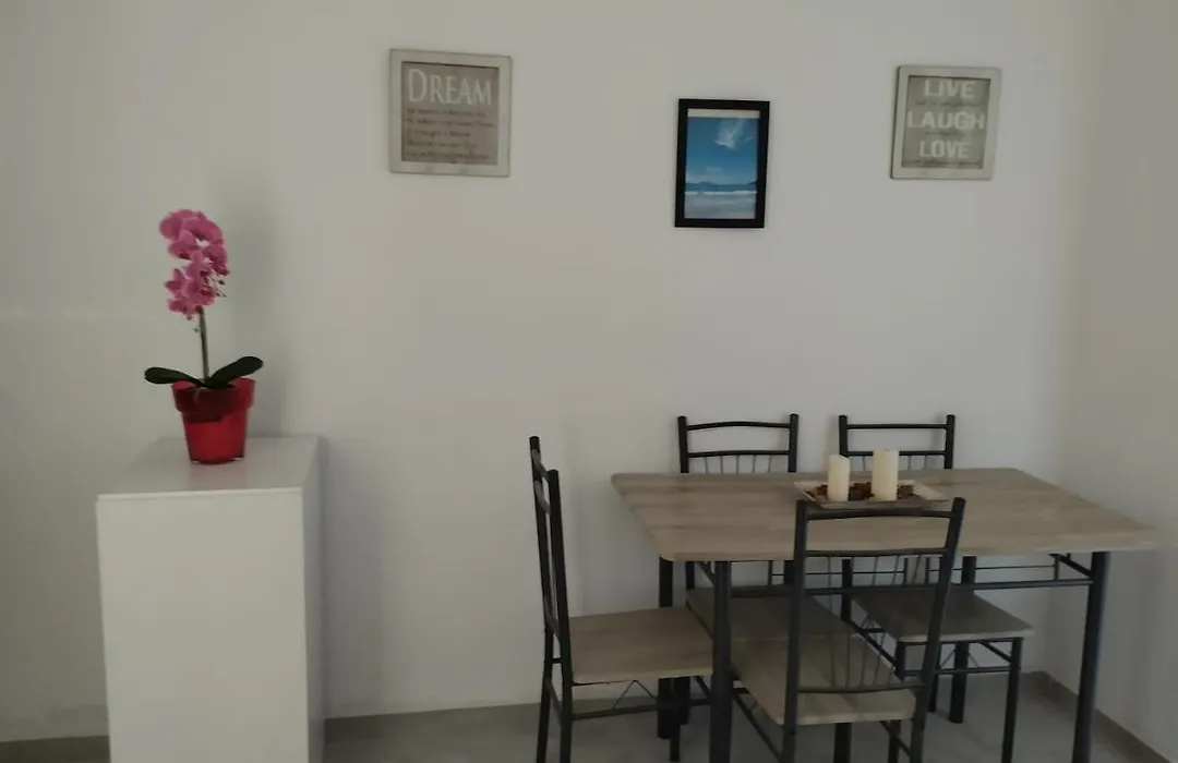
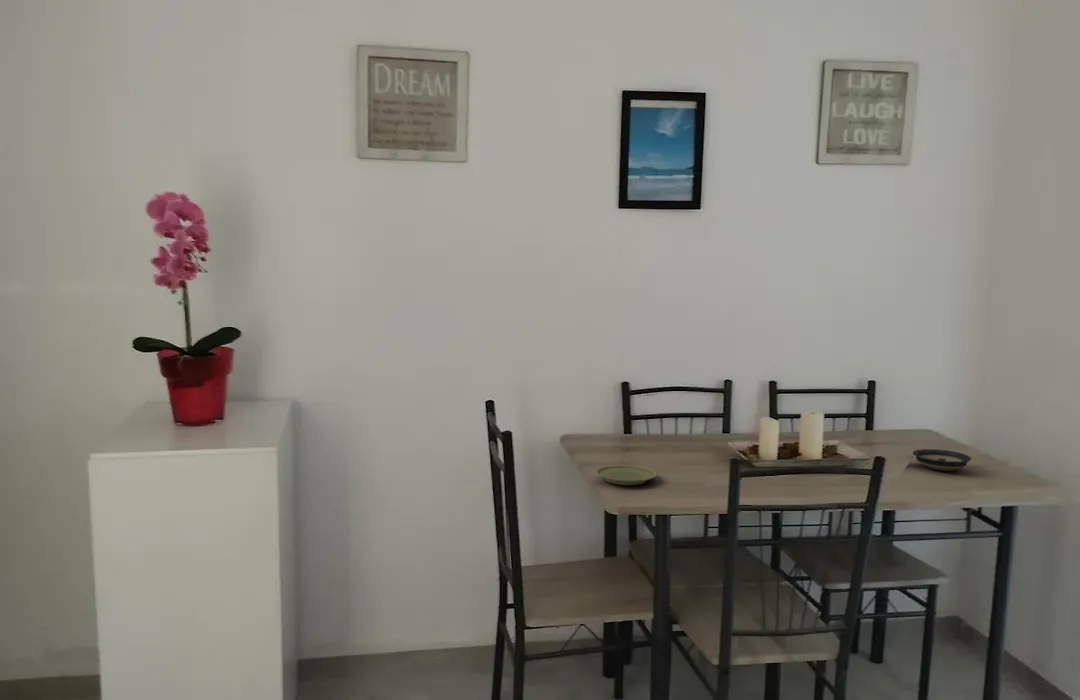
+ saucer (941, 461)
+ plate (625, 476)
